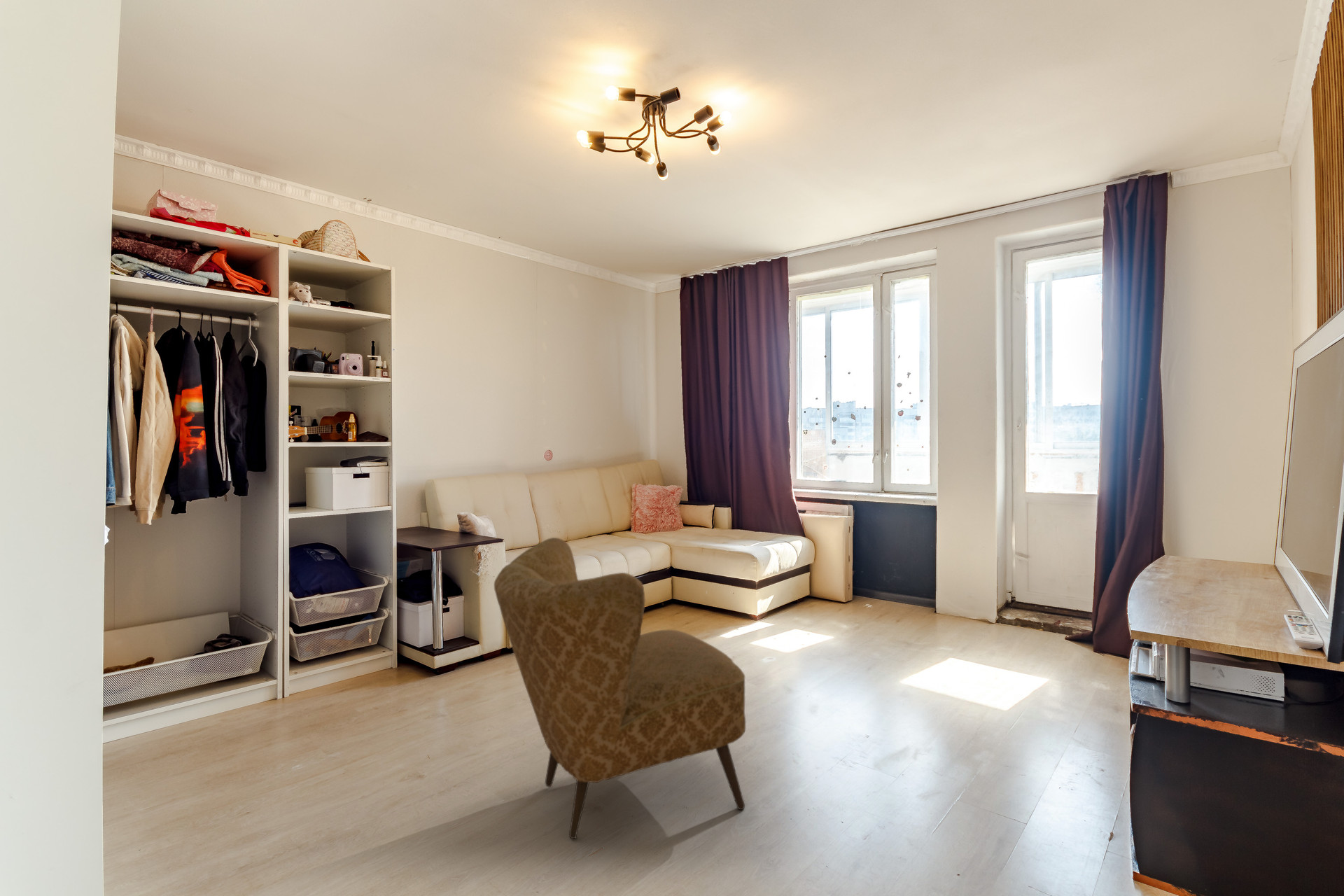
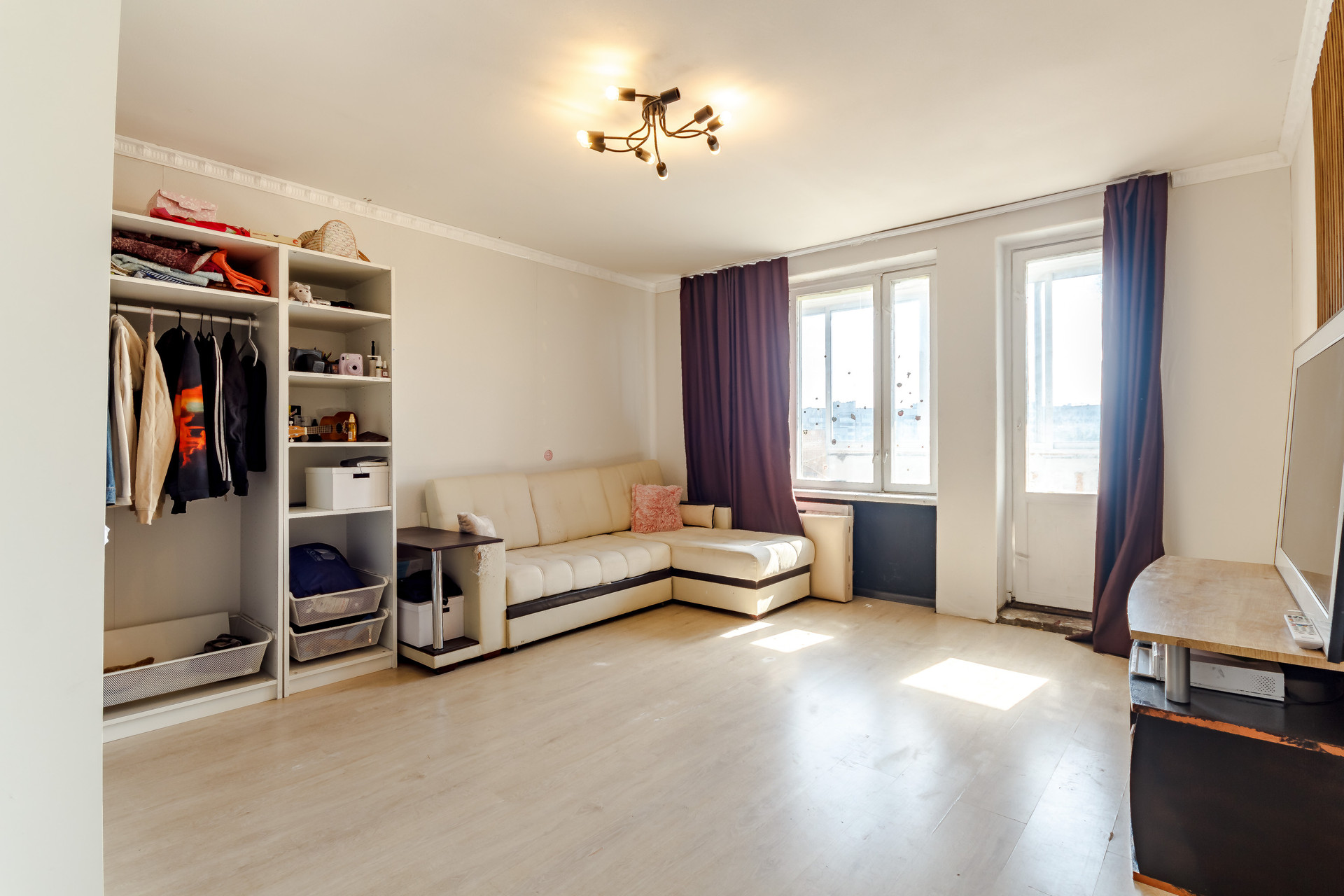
- armchair (622, 673)
